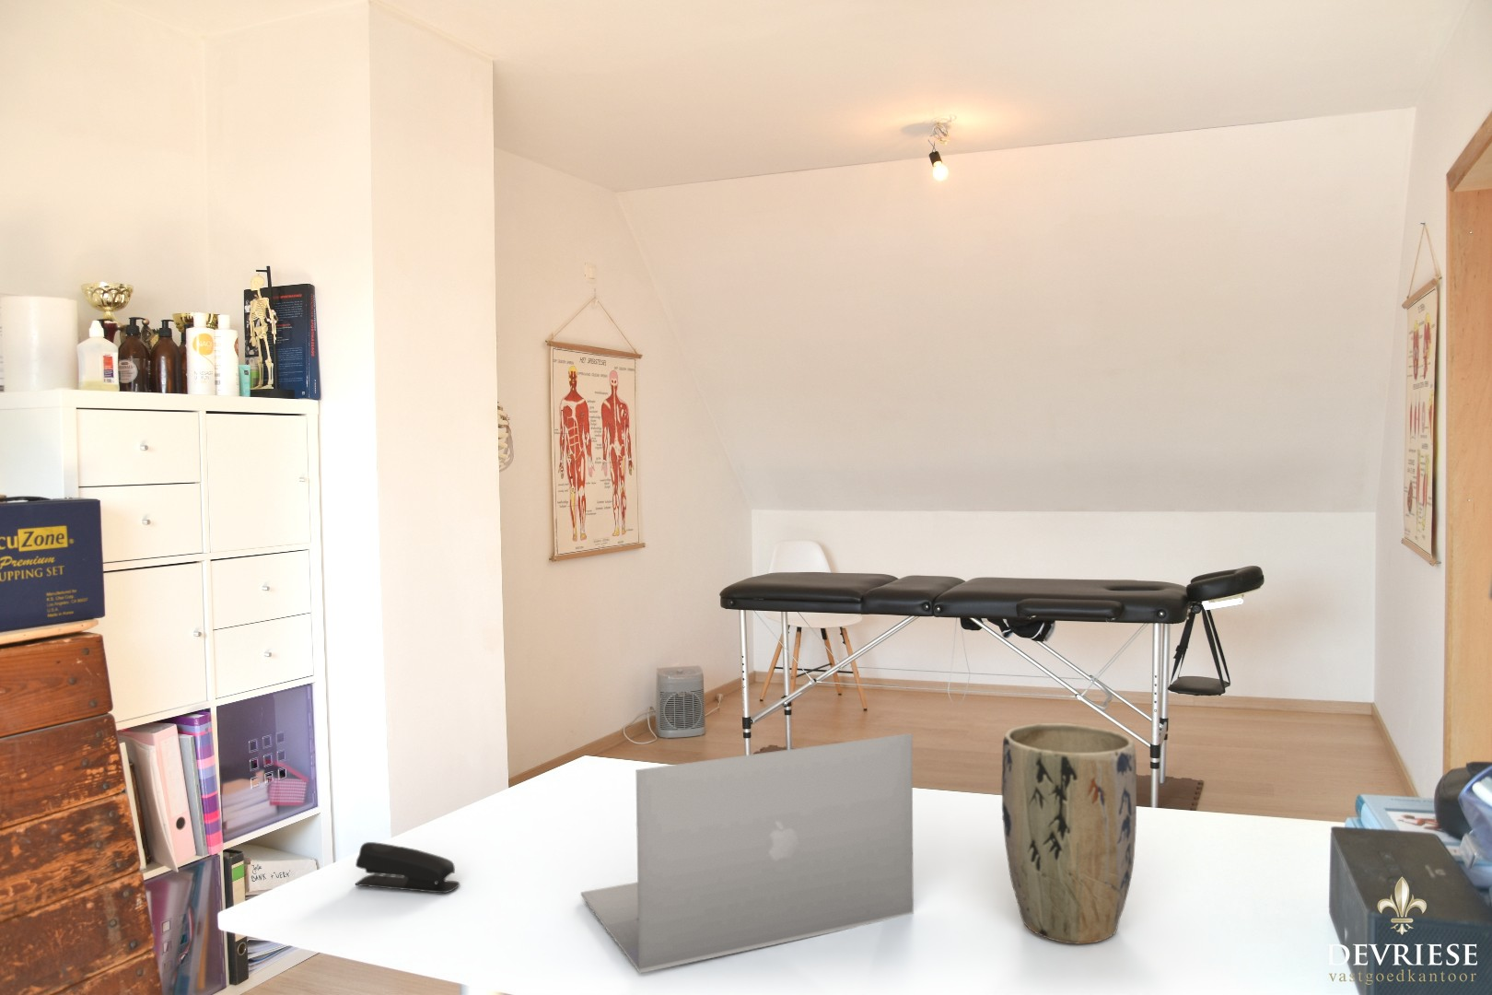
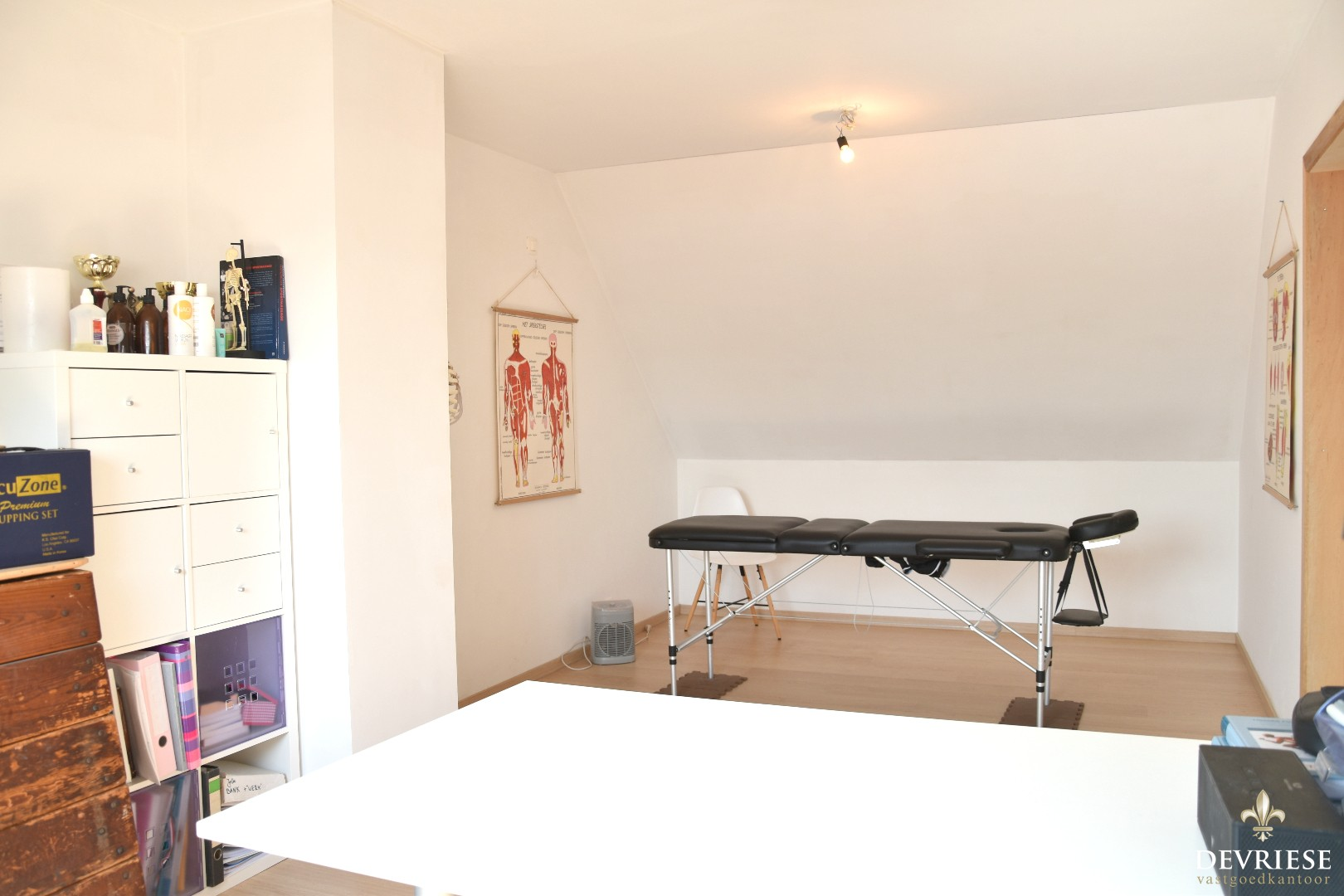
- plant pot (1068, 831)
- stapler (406, 866)
- laptop (742, 816)
